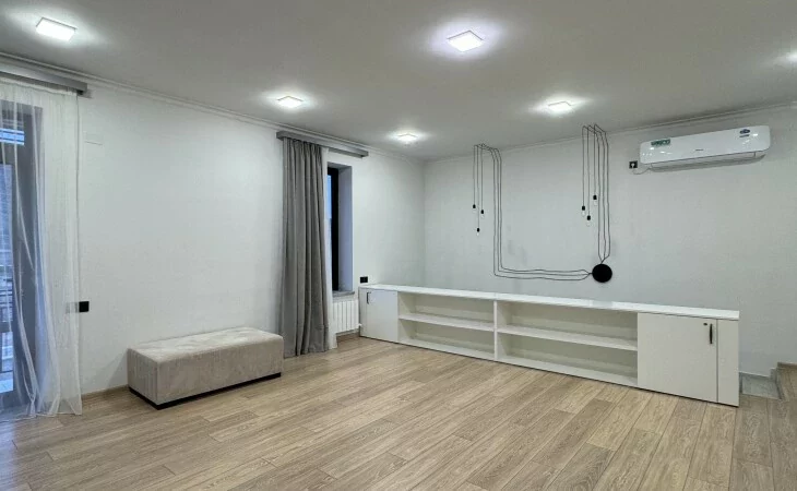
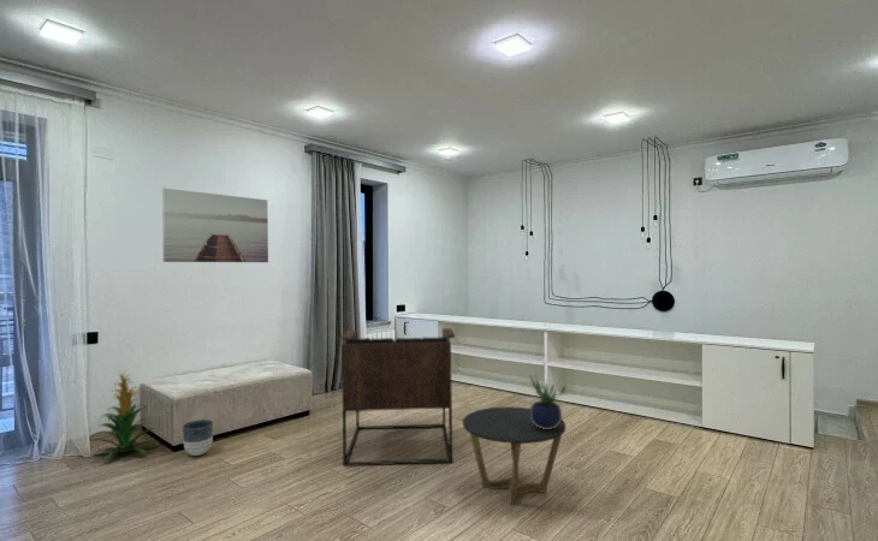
+ indoor plant (125, 410)
+ potted plant (546, 399)
+ wall art (219, 228)
+ side table (514, 454)
+ armchair (398, 387)
+ planter (197, 439)
